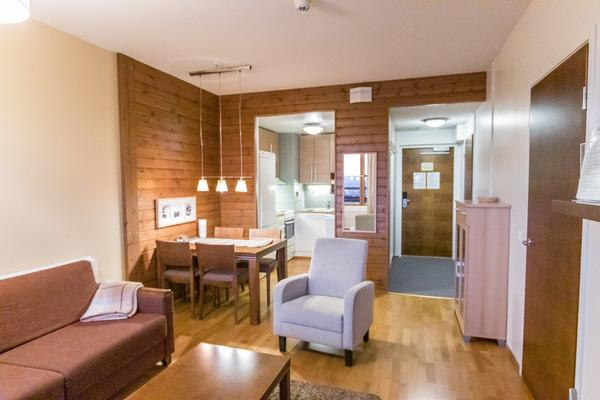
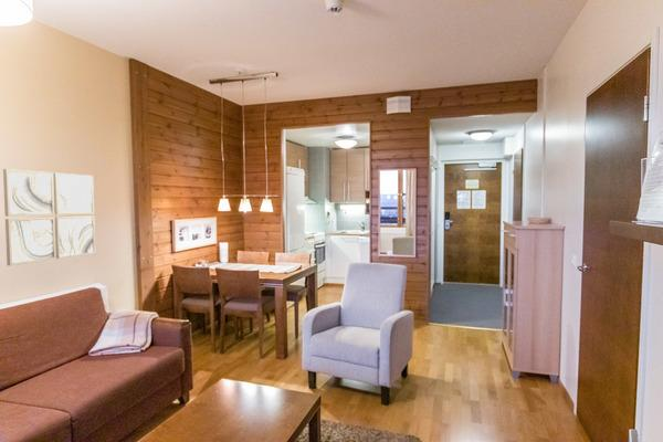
+ wall art (53, 214)
